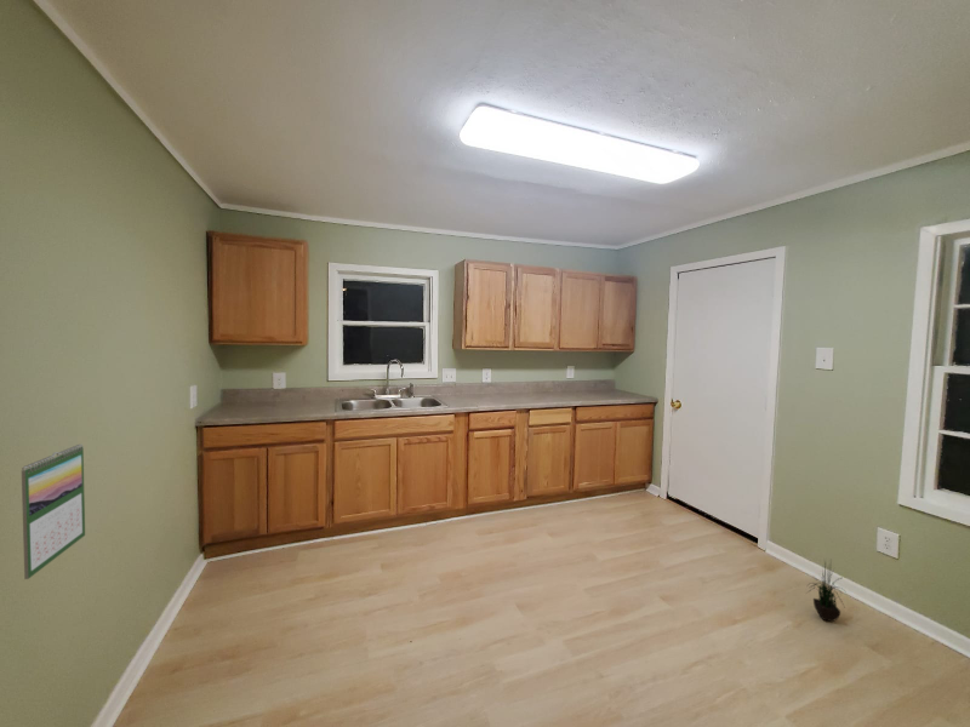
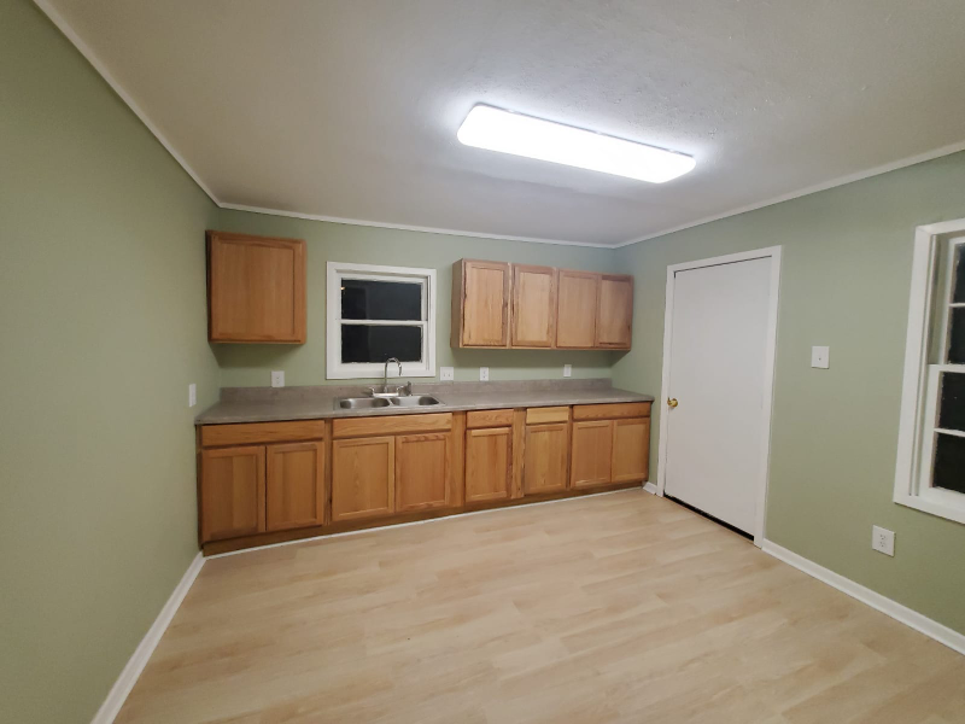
- calendar (56, 504)
- potted plant (824, 585)
